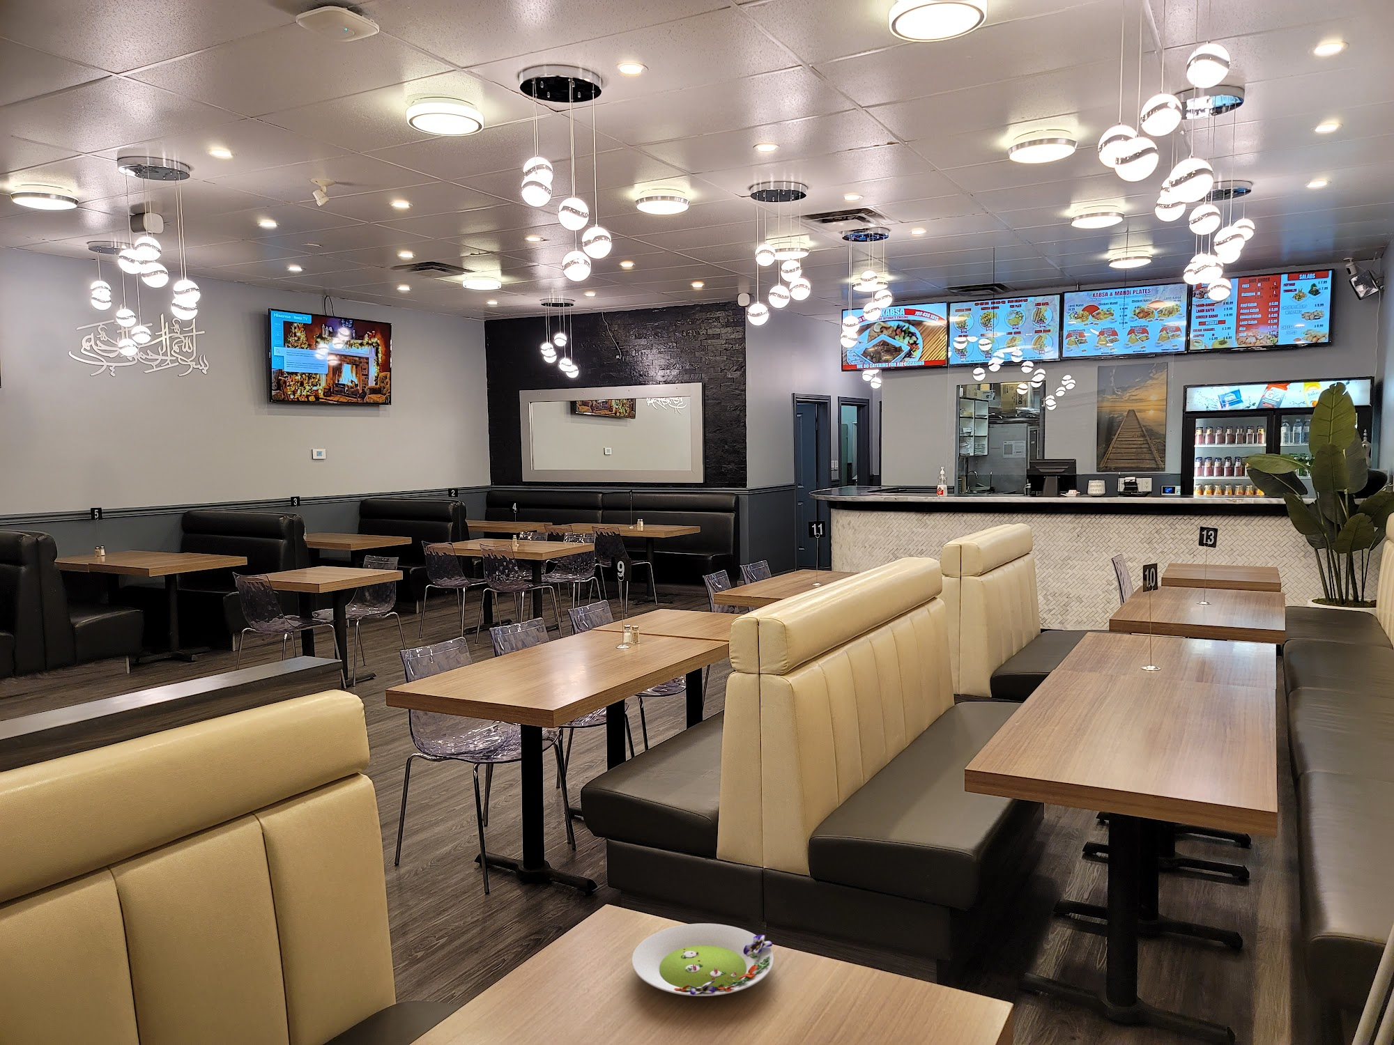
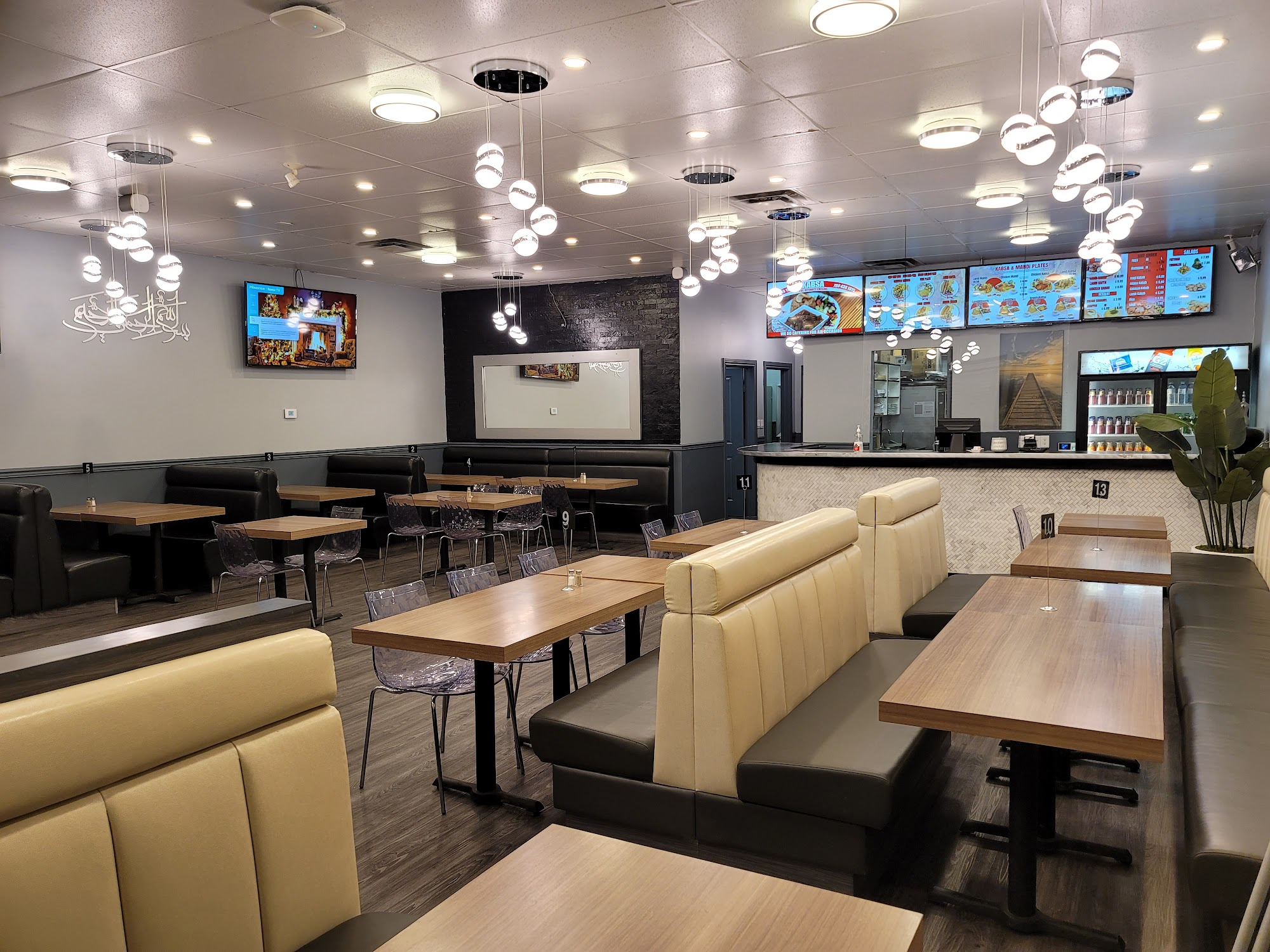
- salad plate (702, 960)
